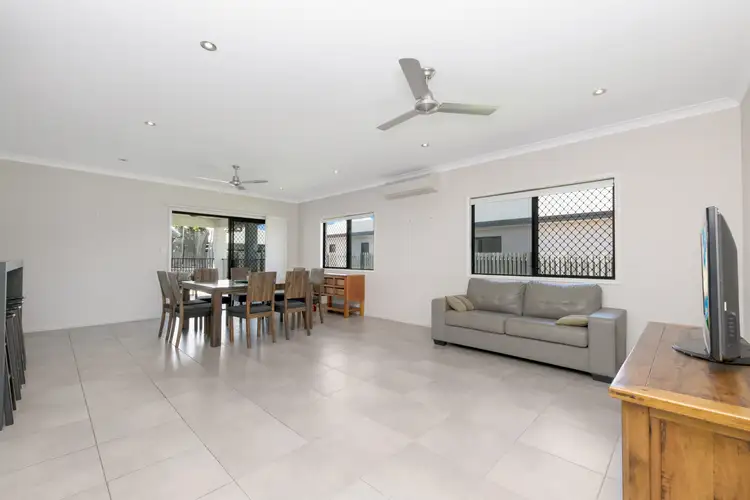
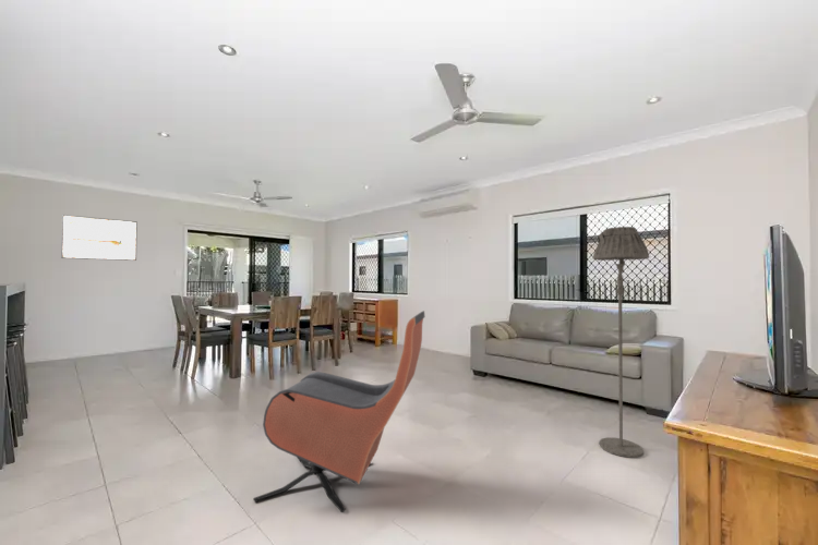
+ armchair (342, 397)
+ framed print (100, 239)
+ floor lamp (619, 337)
